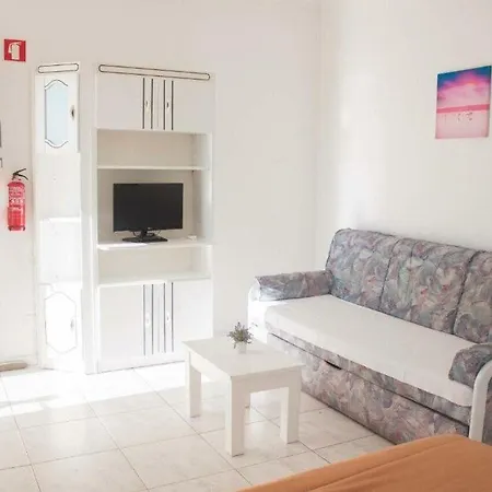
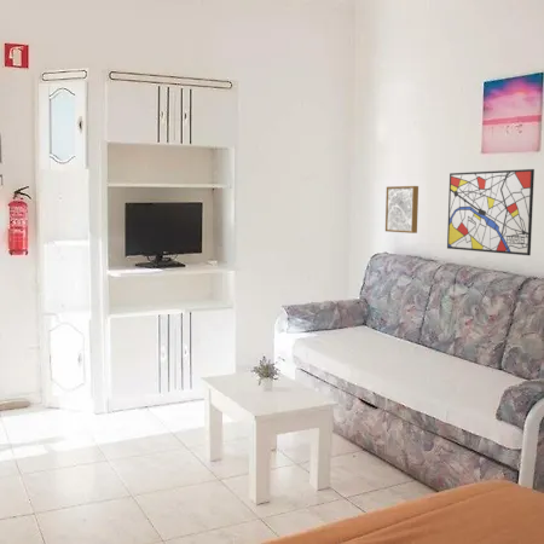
+ wall art (401, 209)
+ wall art (487, 212)
